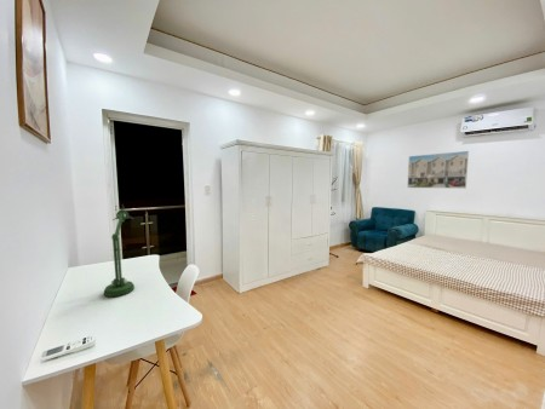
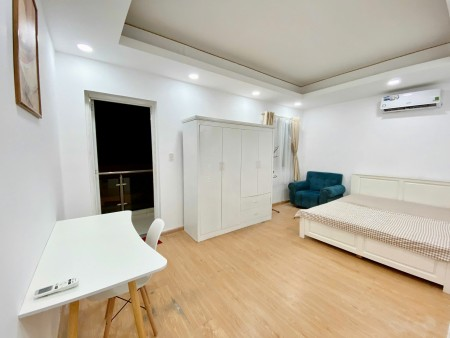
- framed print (435, 171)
- desk lamp (119, 244)
